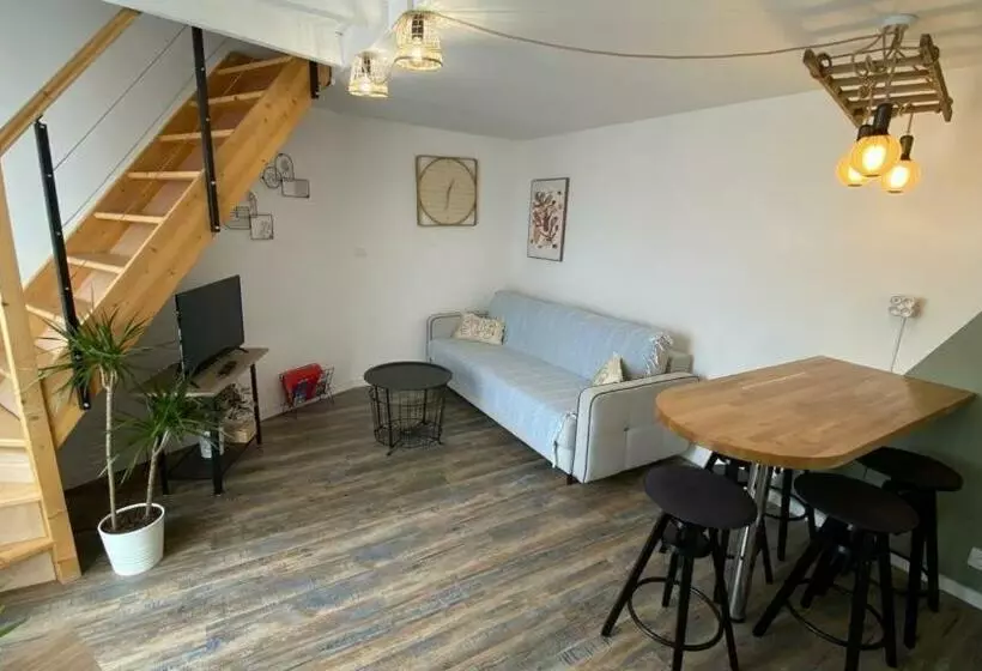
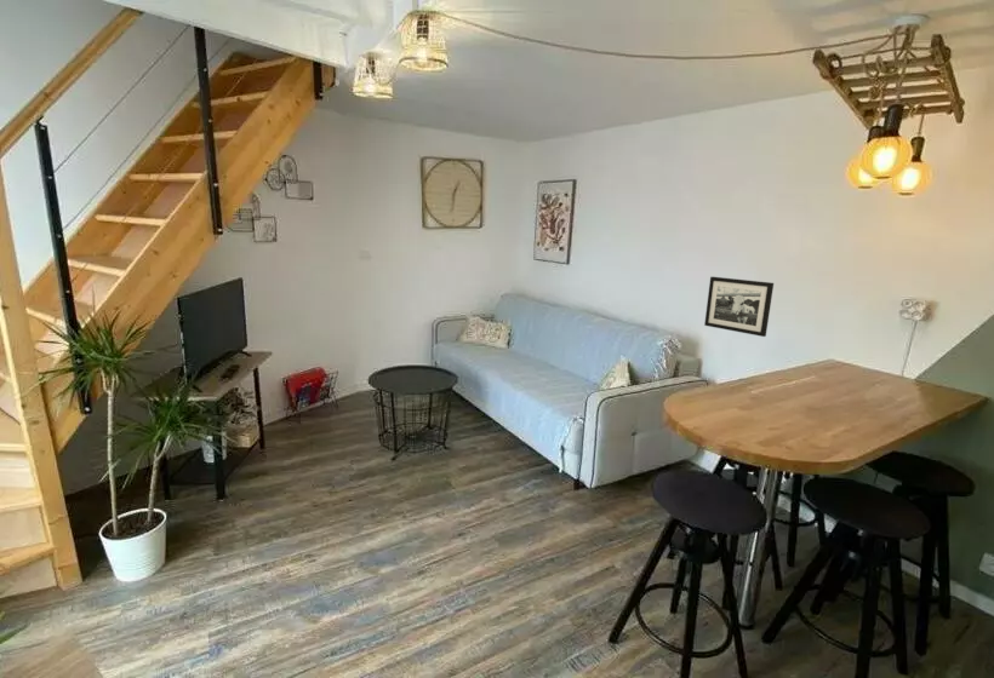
+ picture frame (737, 305)
